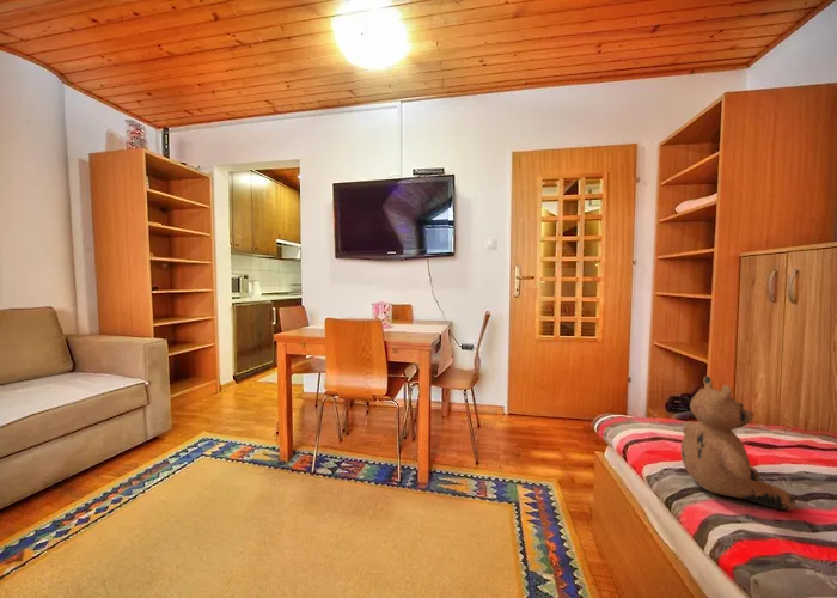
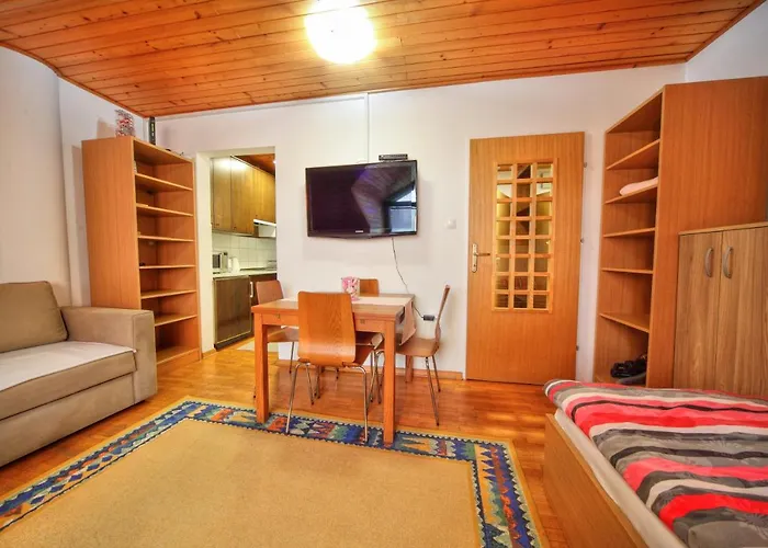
- teddy bear (732, 435)
